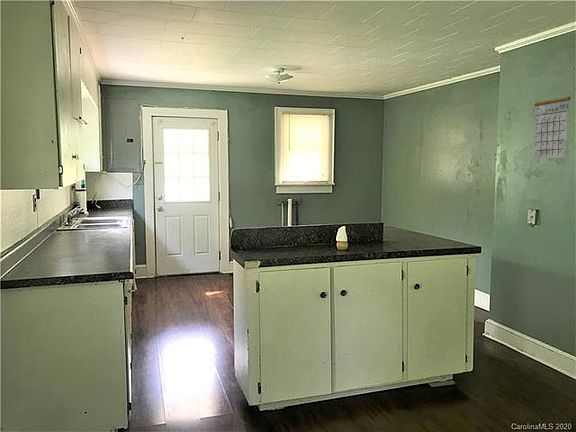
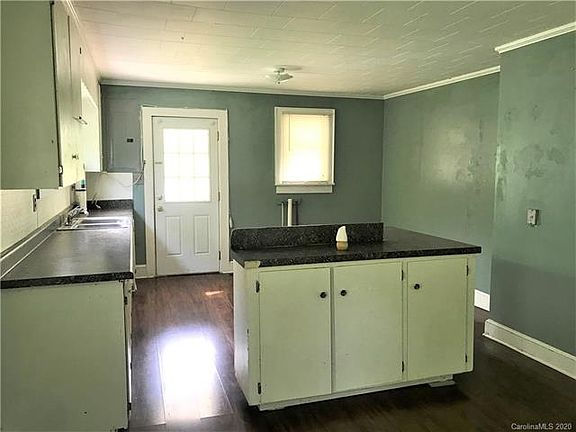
- calendar (551, 122)
